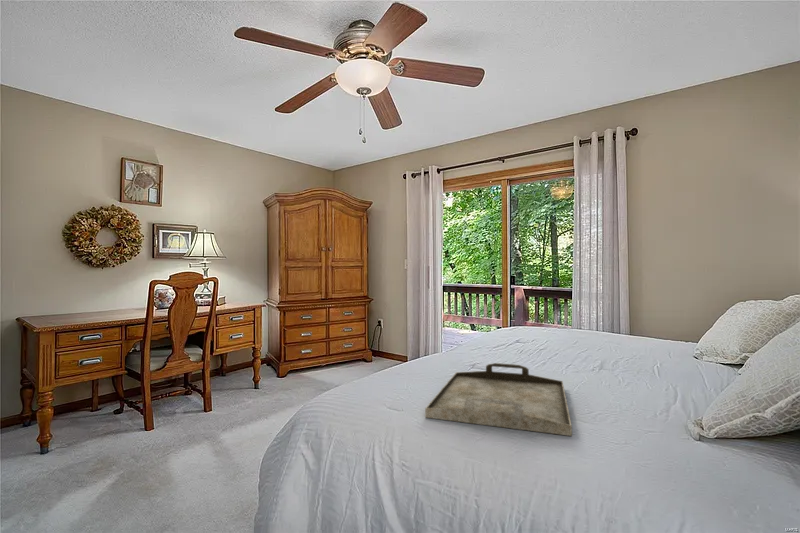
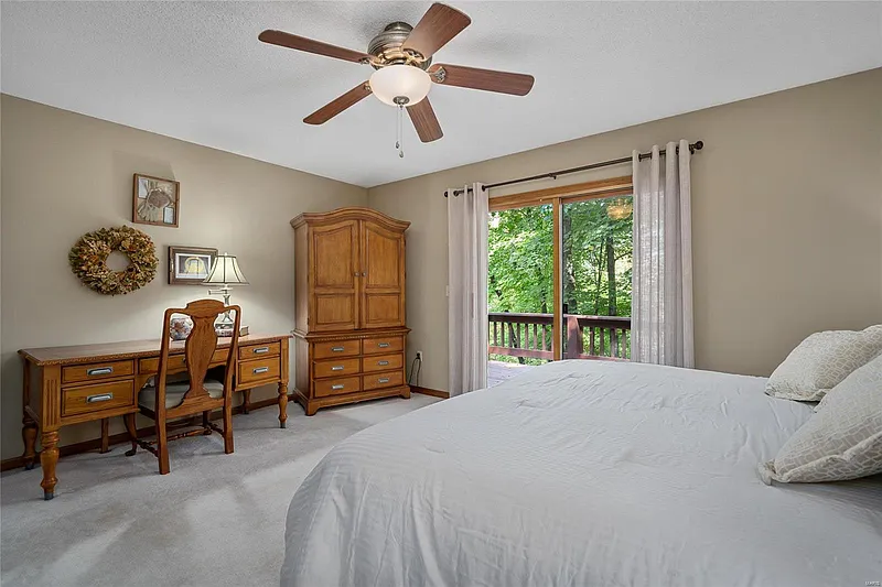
- serving tray (501, 389)
